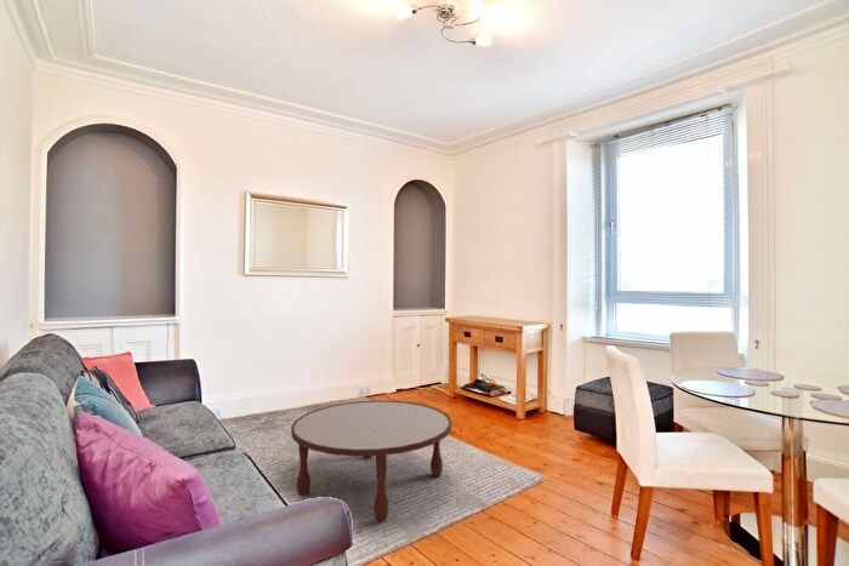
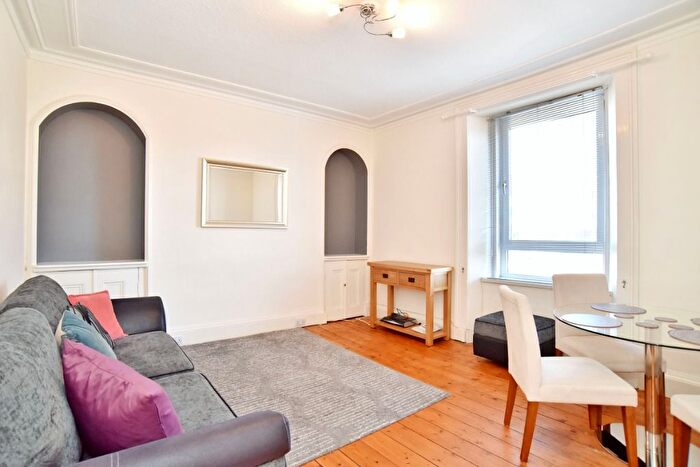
- coffee table (372, 452)
